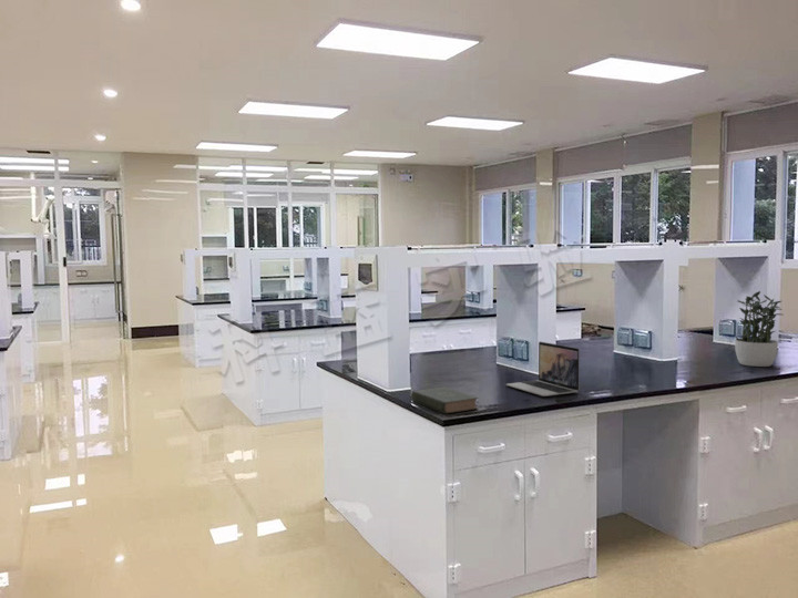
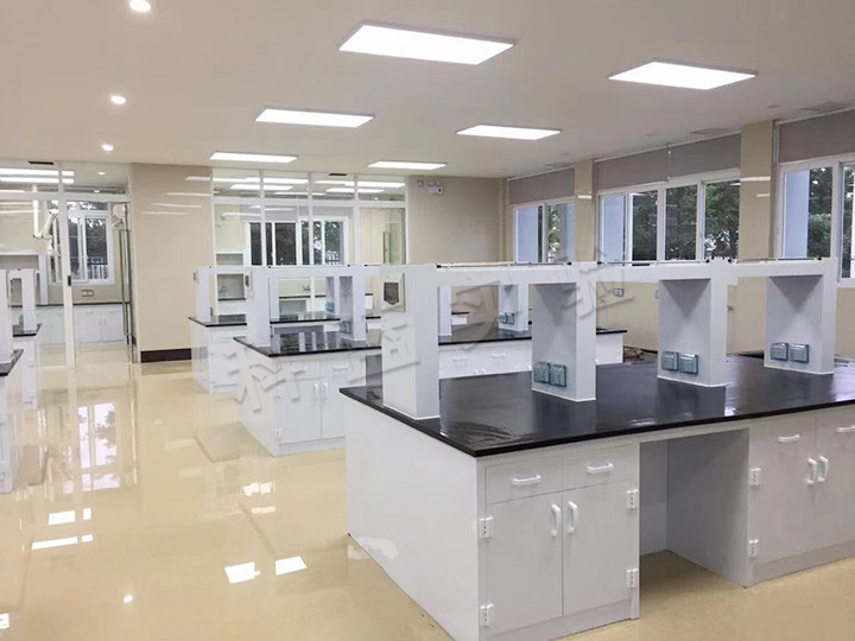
- potted plant (759, 328)
- laptop (541, 368)
- book (443, 400)
